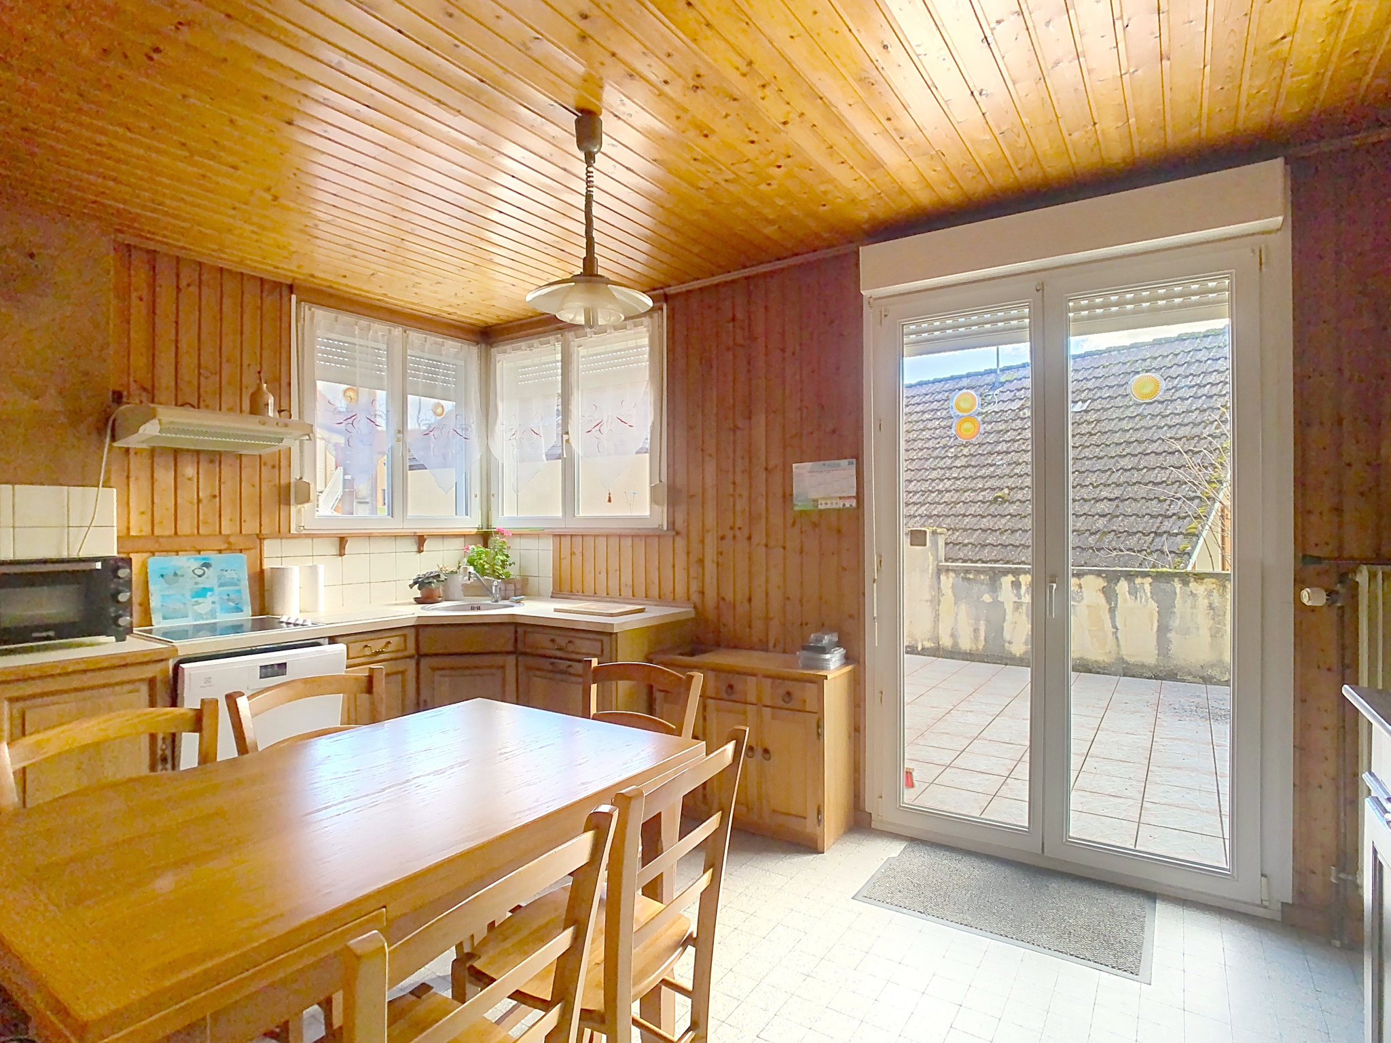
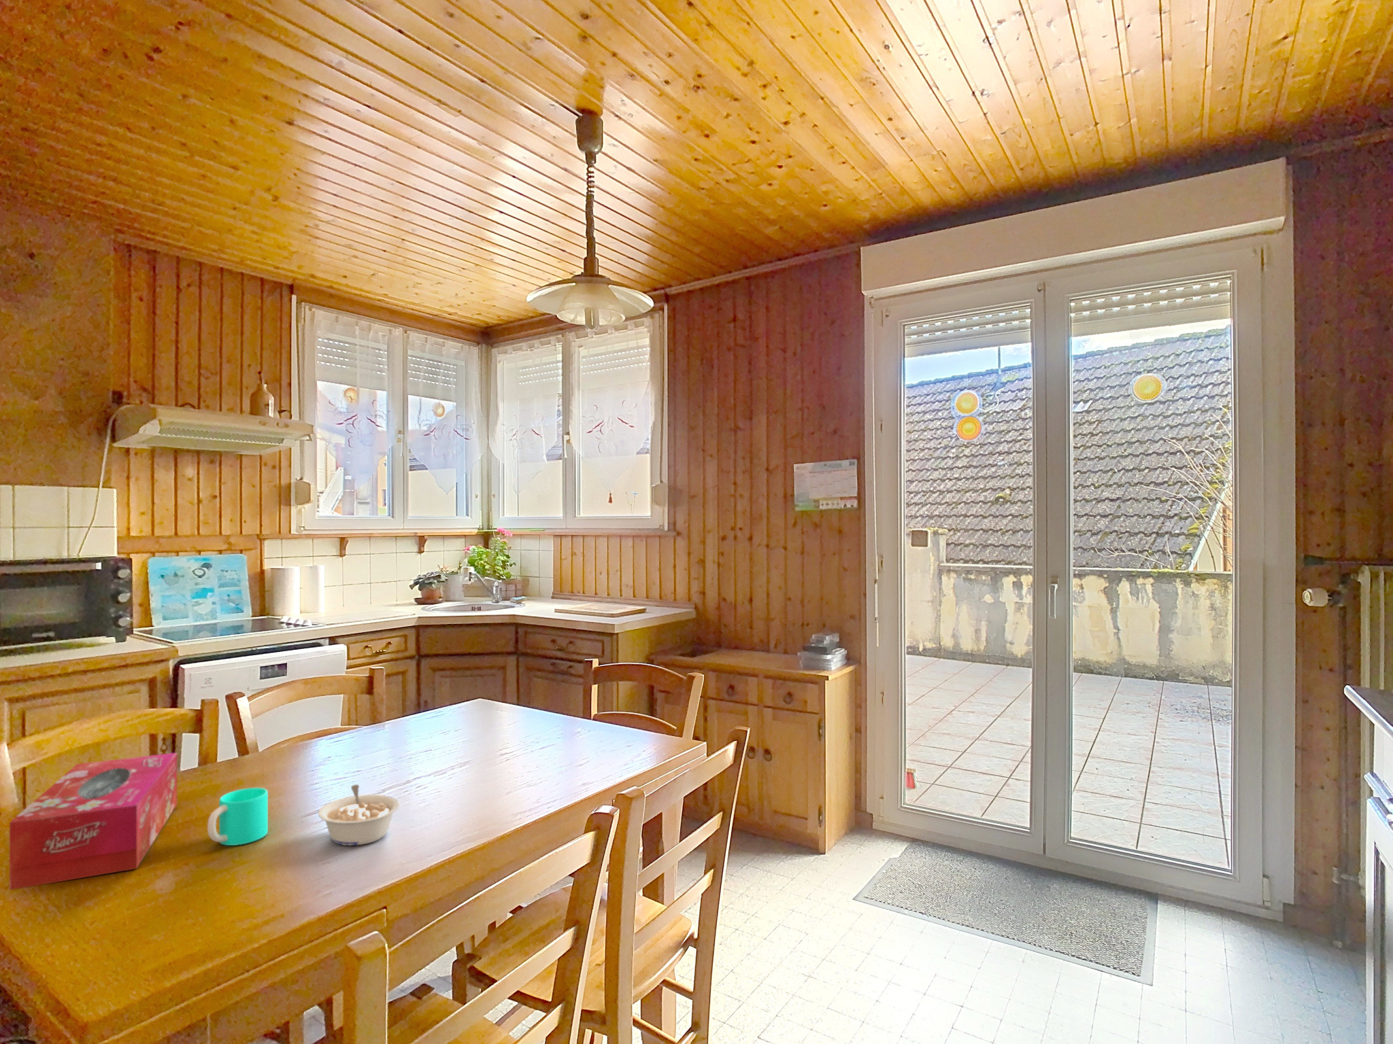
+ tissue box (104, 812)
+ legume (358, 818)
+ cup (236, 818)
